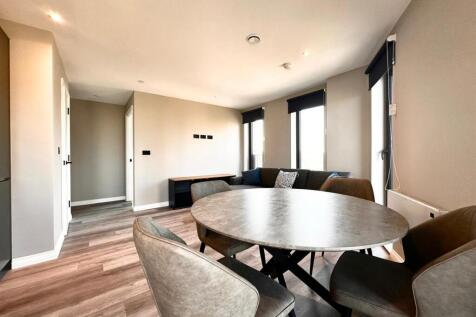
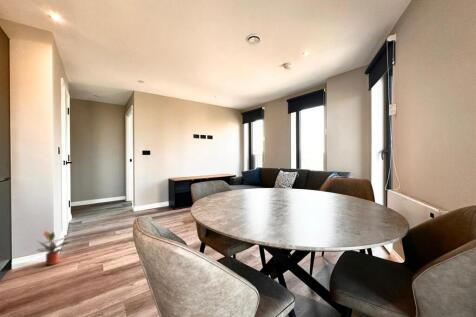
+ potted plant (52, 247)
